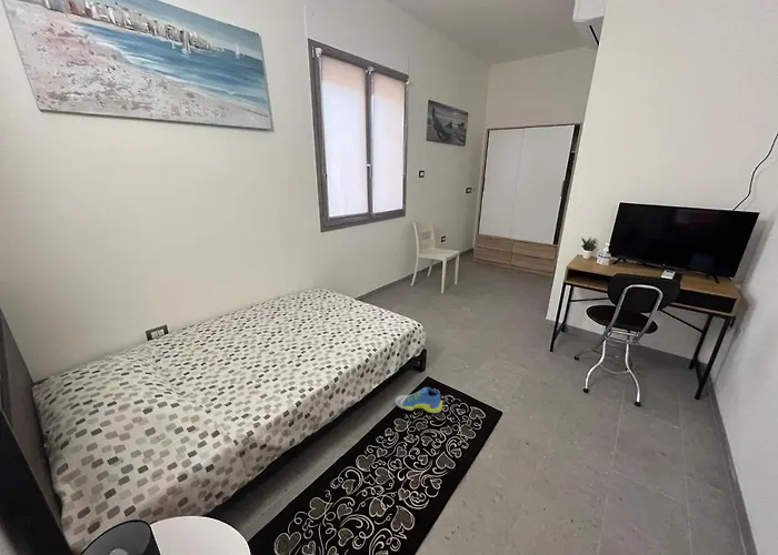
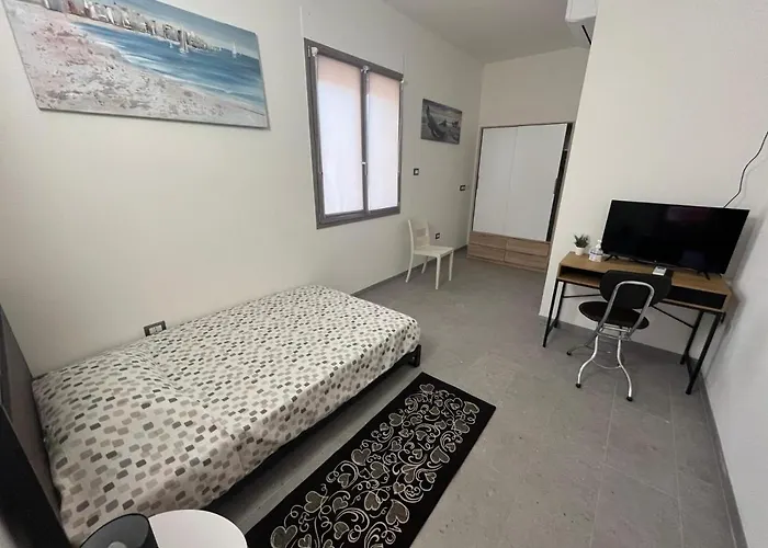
- sneaker (418, 396)
